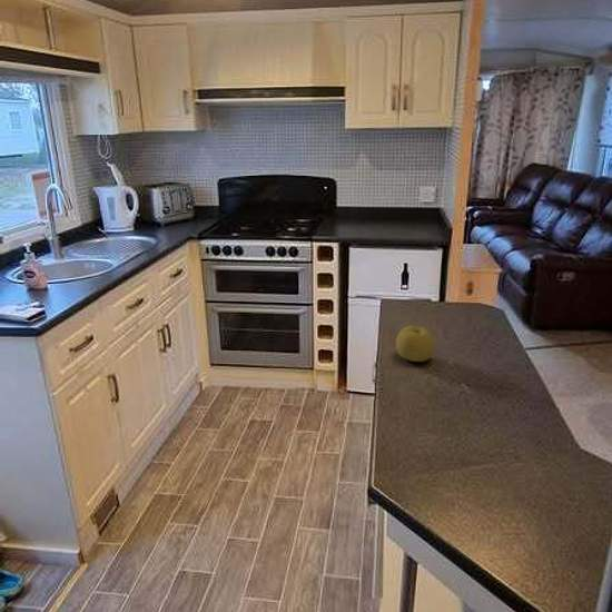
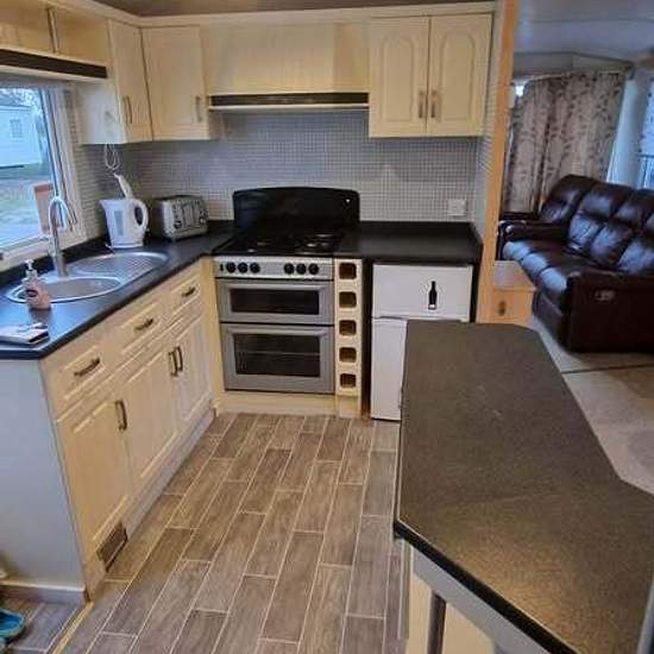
- fruit (415, 343)
